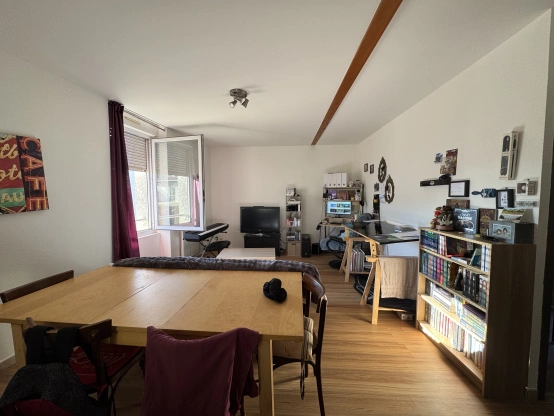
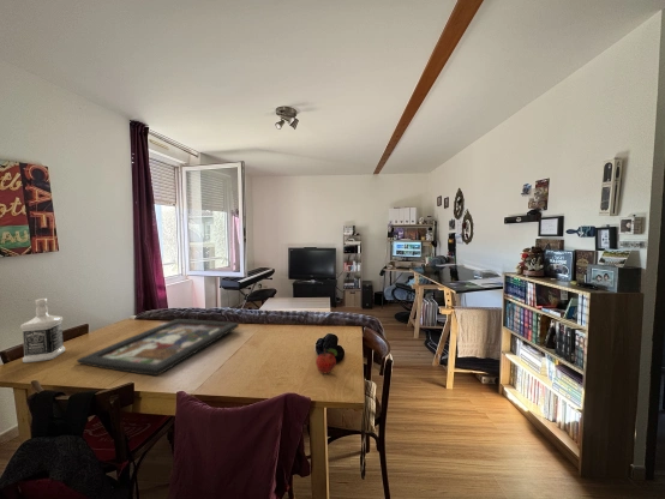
+ board game (169, 339)
+ fruit (326, 360)
+ bottle (42, 327)
